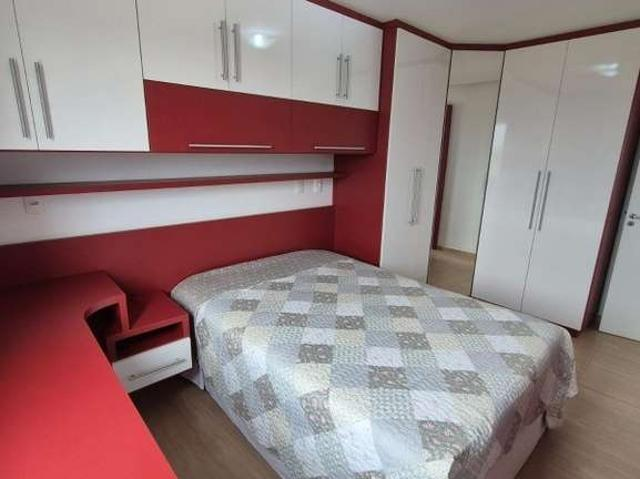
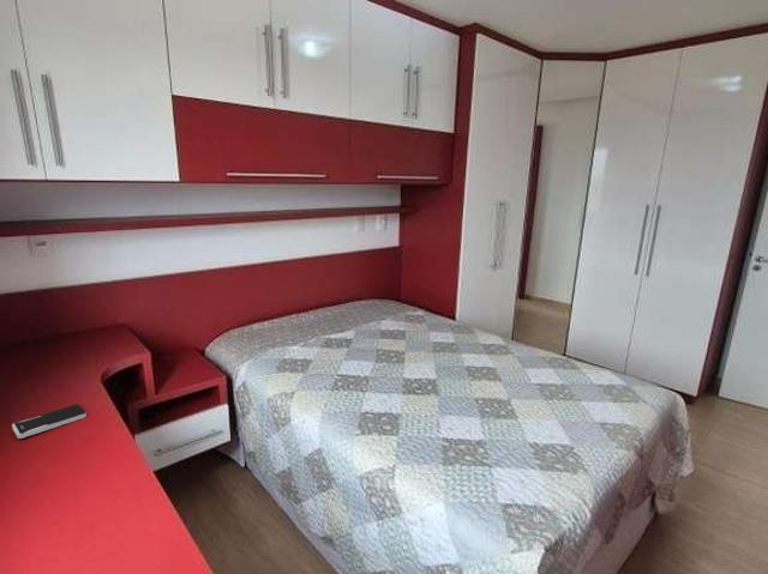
+ smartphone (50, 419)
